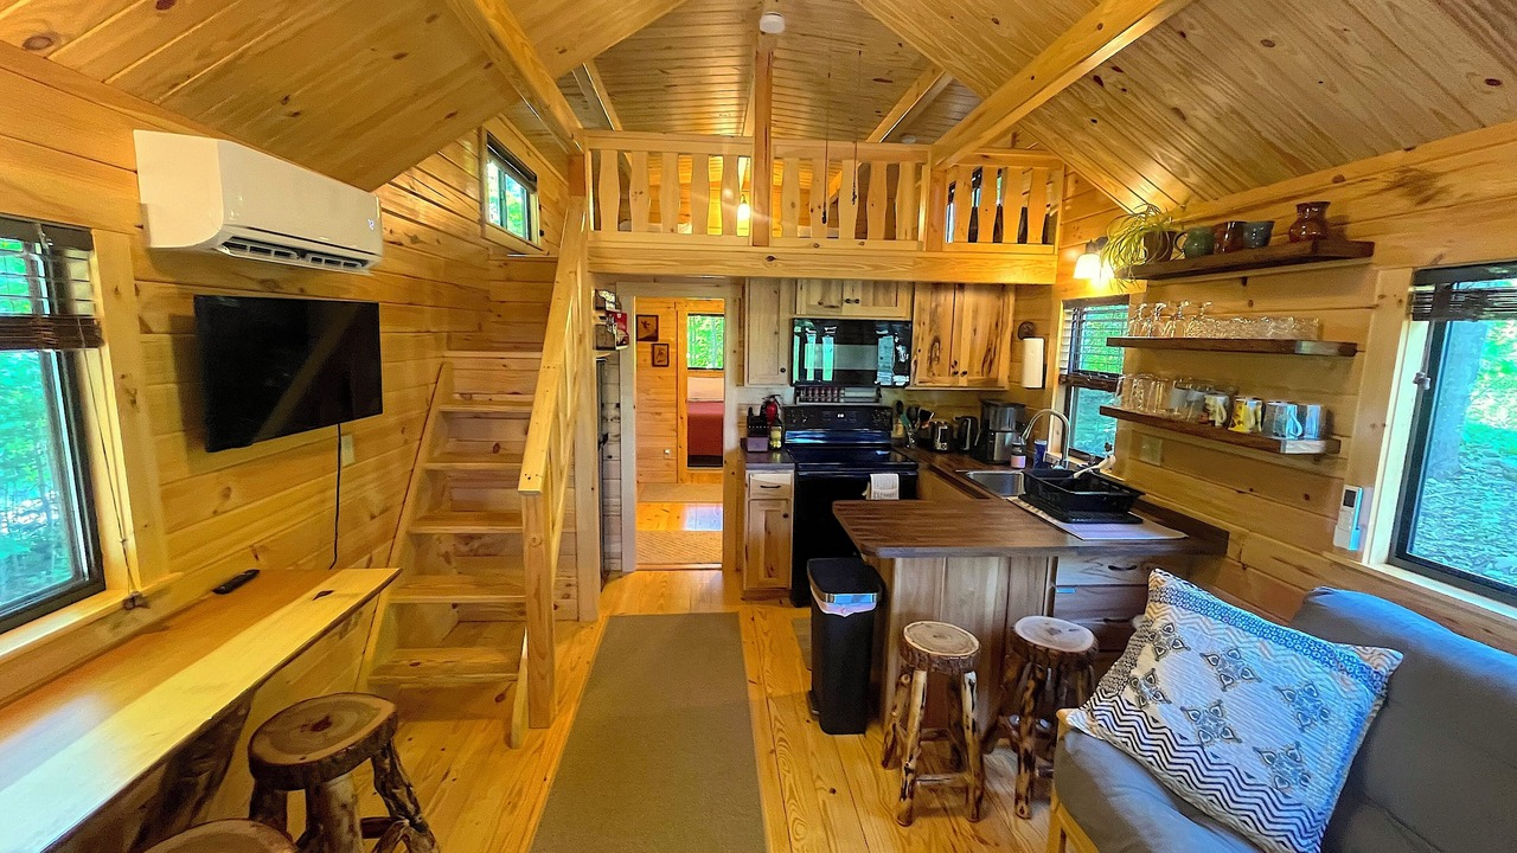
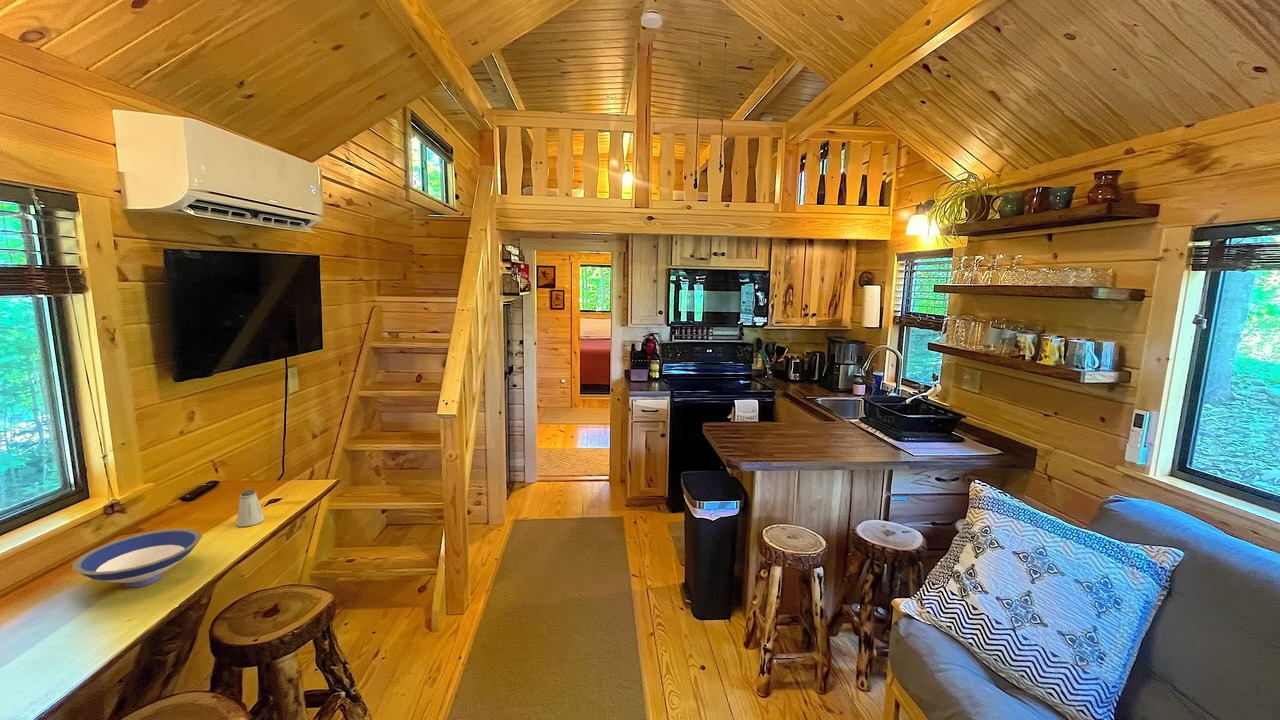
+ saltshaker (249, 506)
+ bowl (142, 564)
